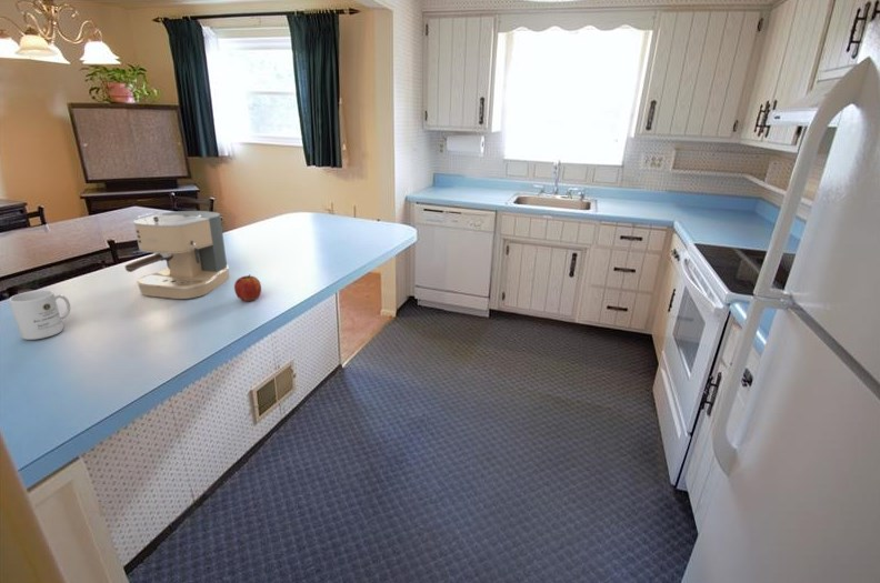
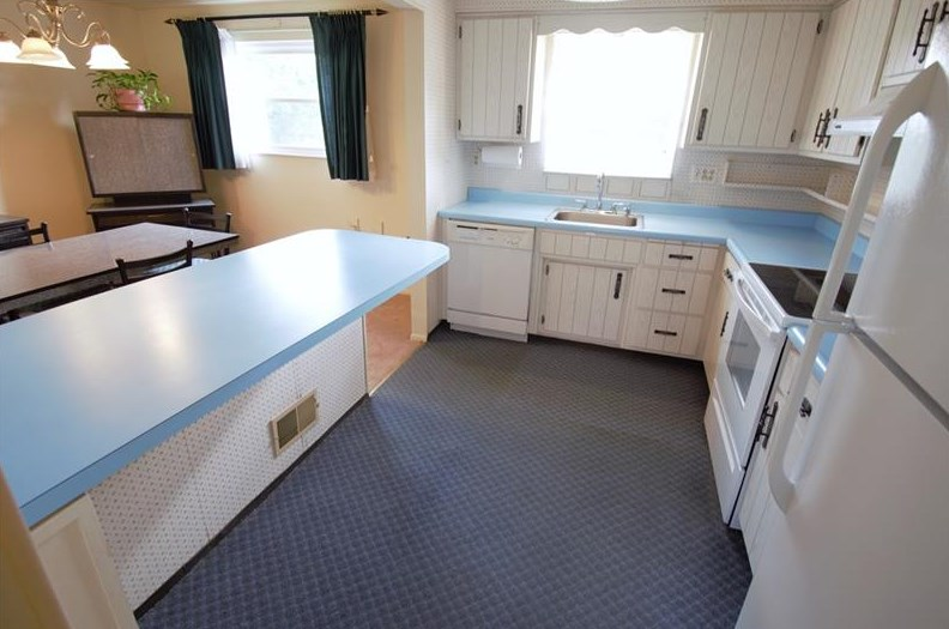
- mug (44, 312)
- fruit (248, 287)
- coffee maker (174, 252)
